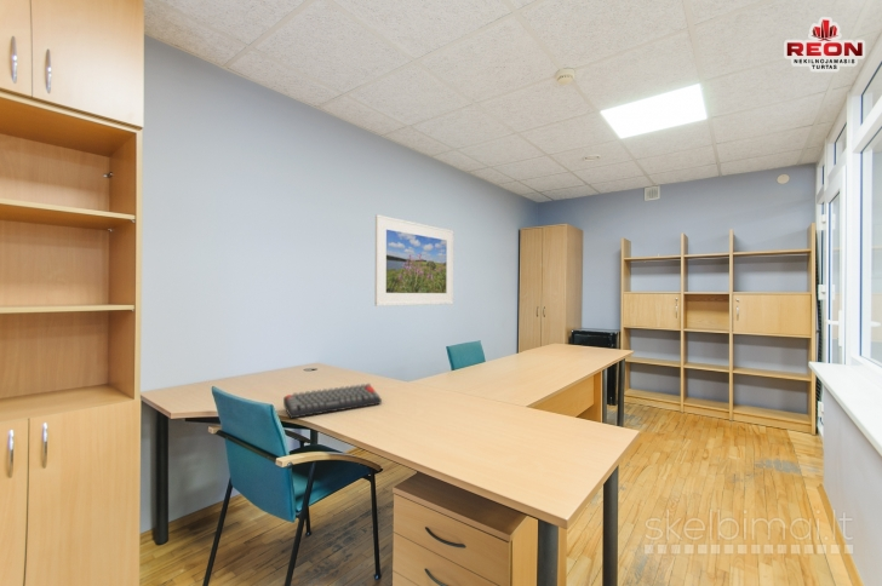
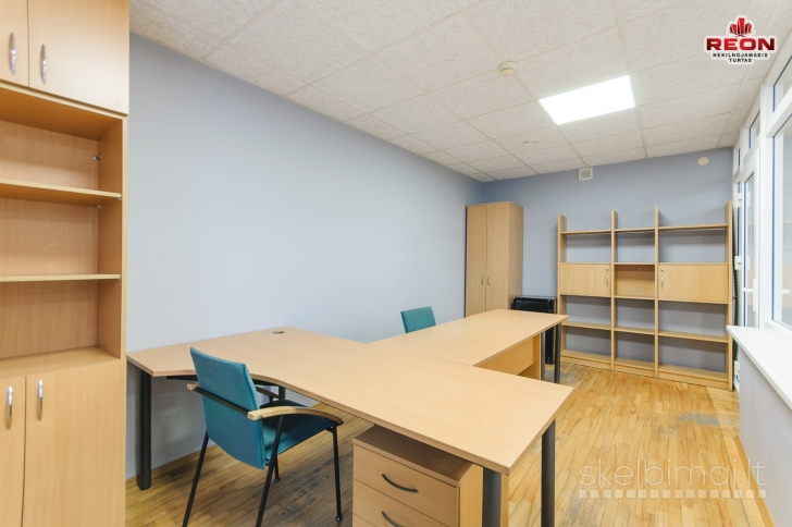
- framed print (418, 264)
- keyboard (333, 398)
